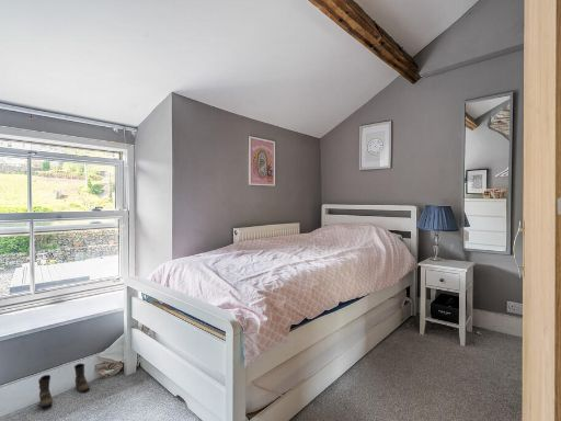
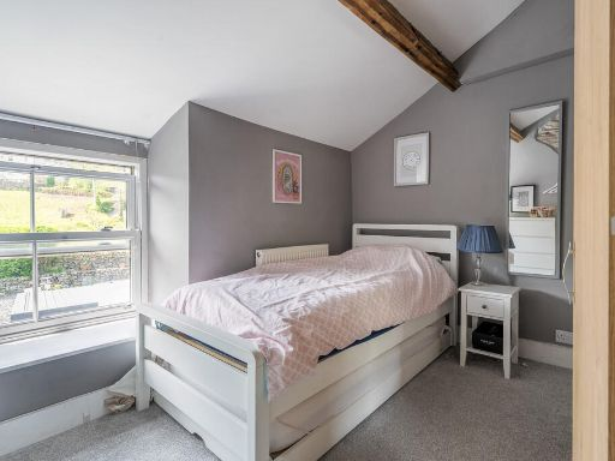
- boots (76, 384)
